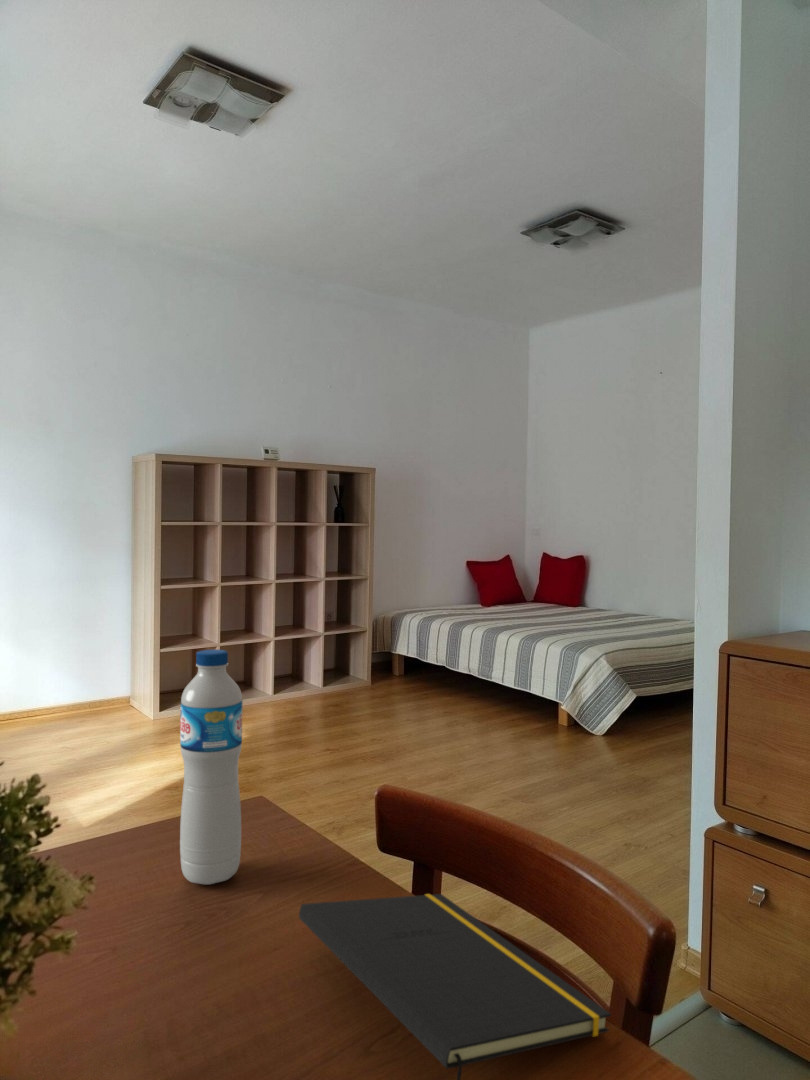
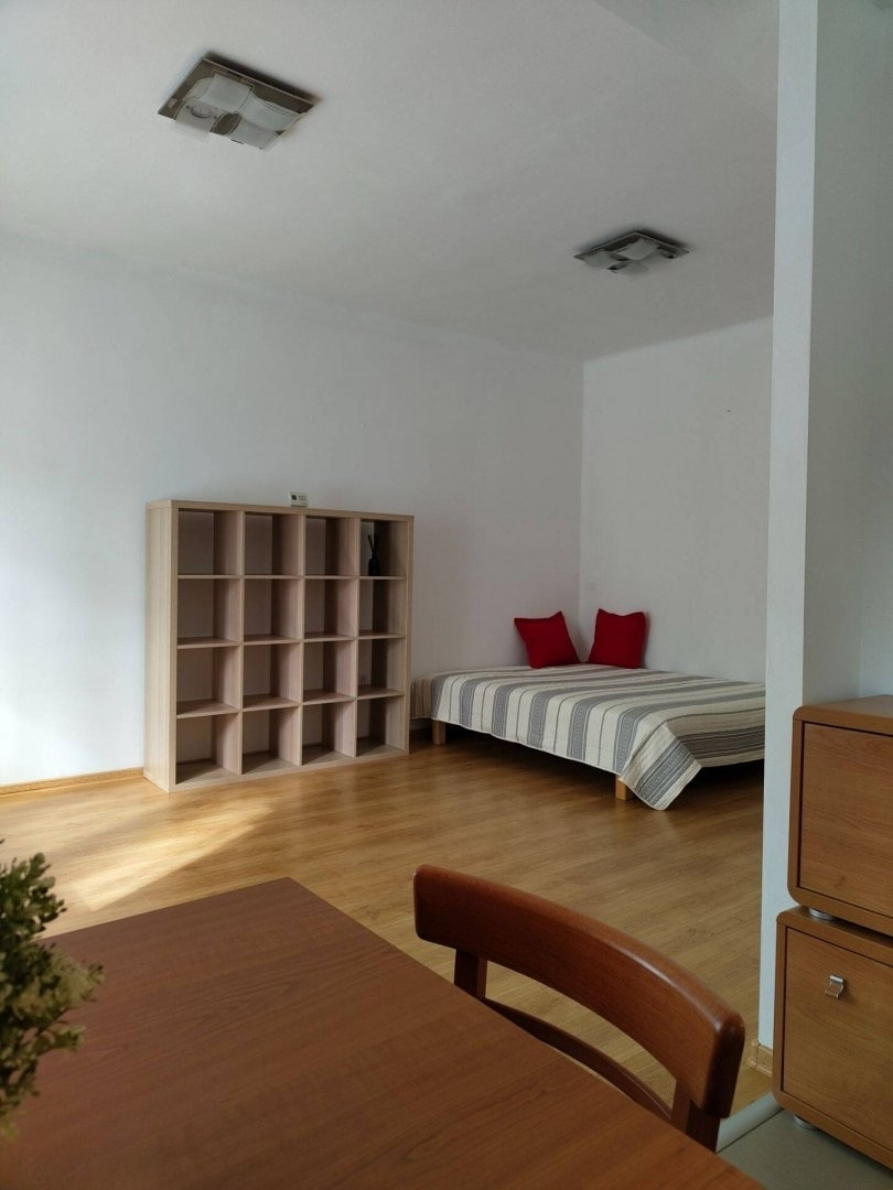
- water bottle (211, 763)
- notepad (442, 962)
